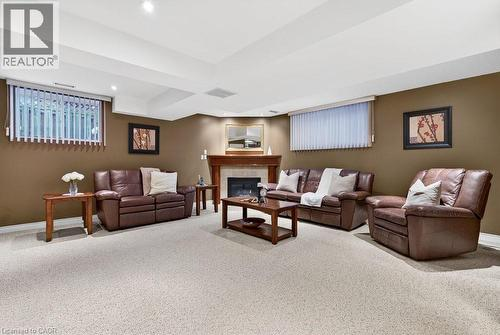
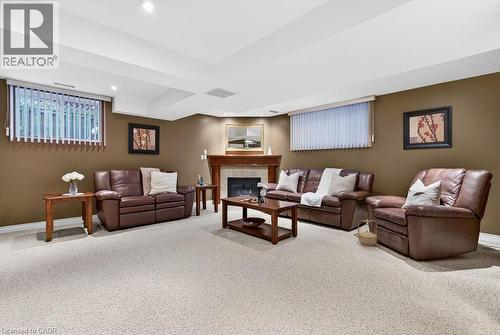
+ basket (367, 232)
